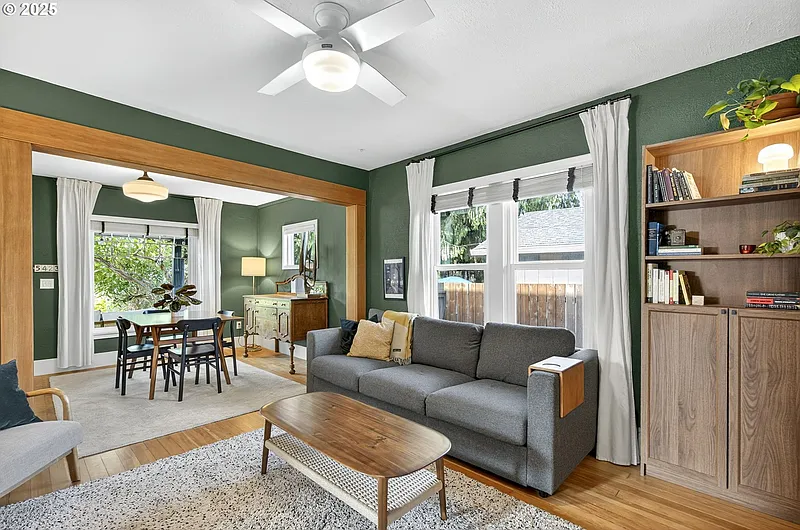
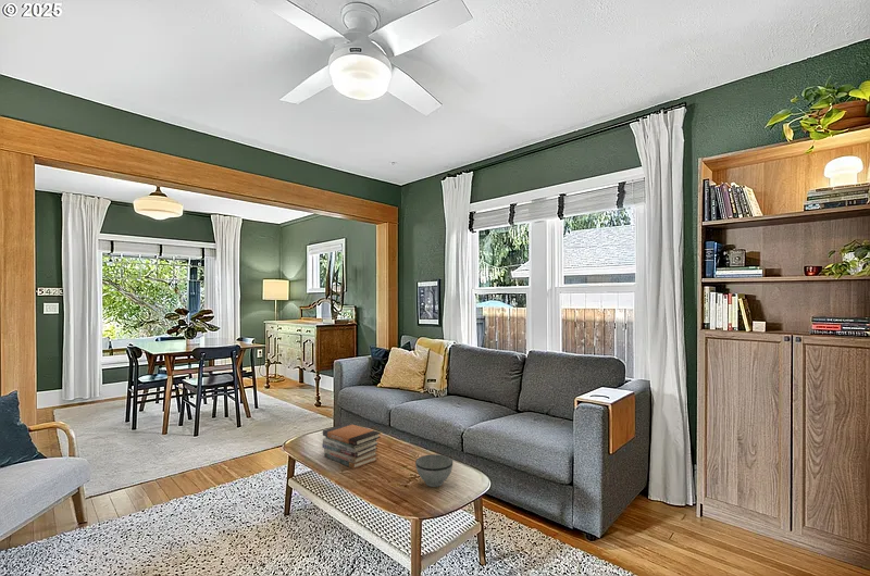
+ book stack (350, 444)
+ bowl (434, 472)
